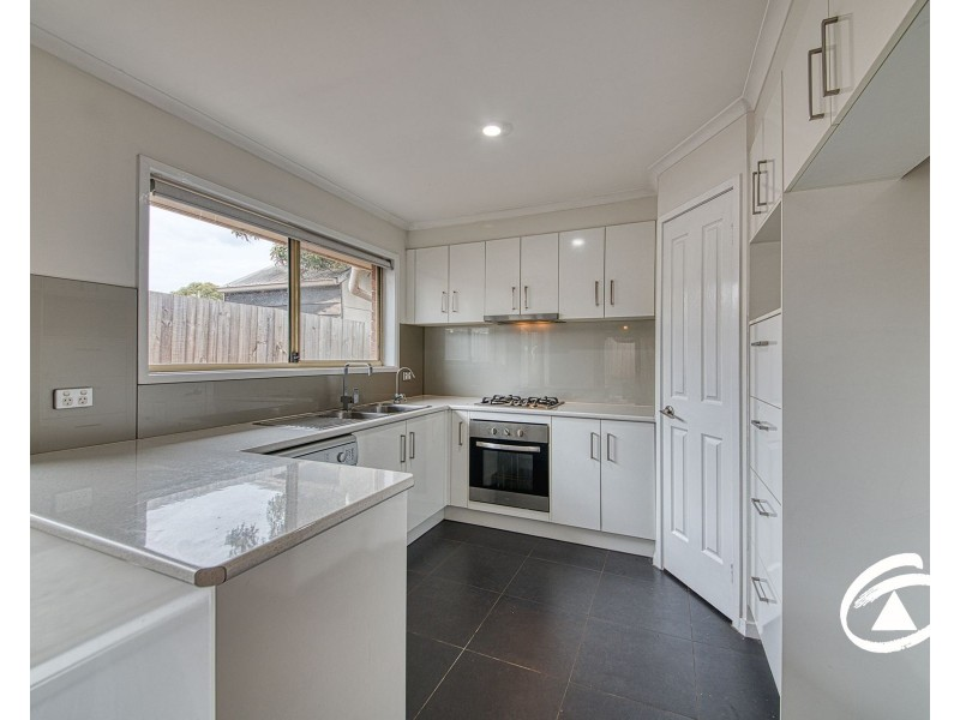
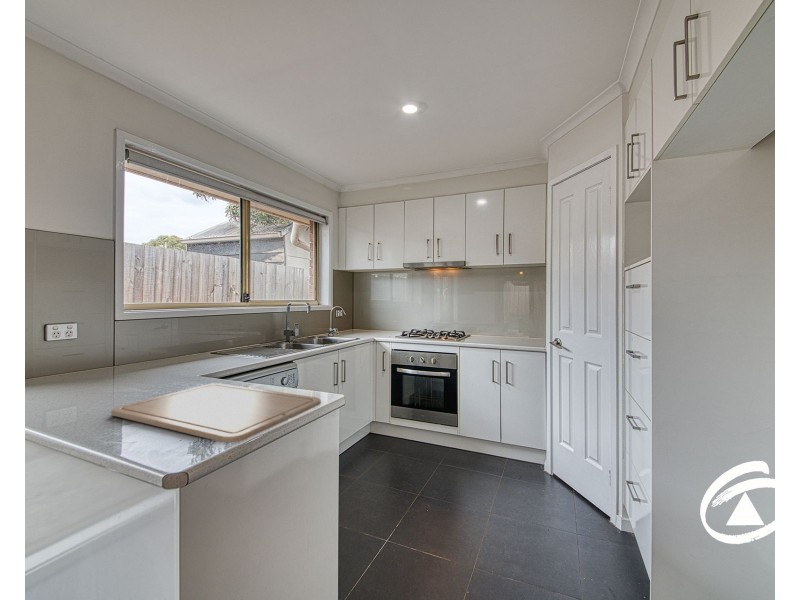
+ chopping board (221, 405)
